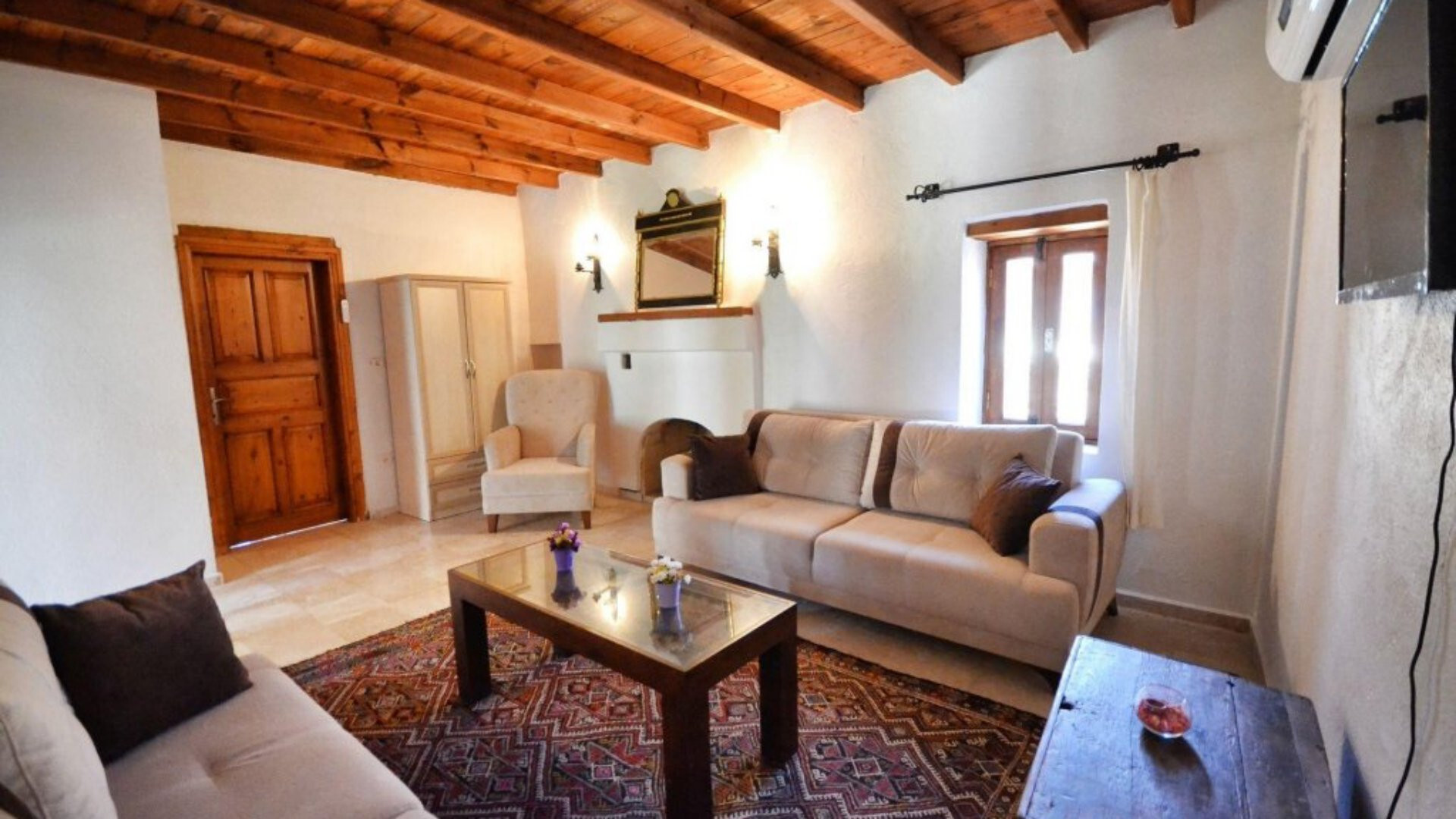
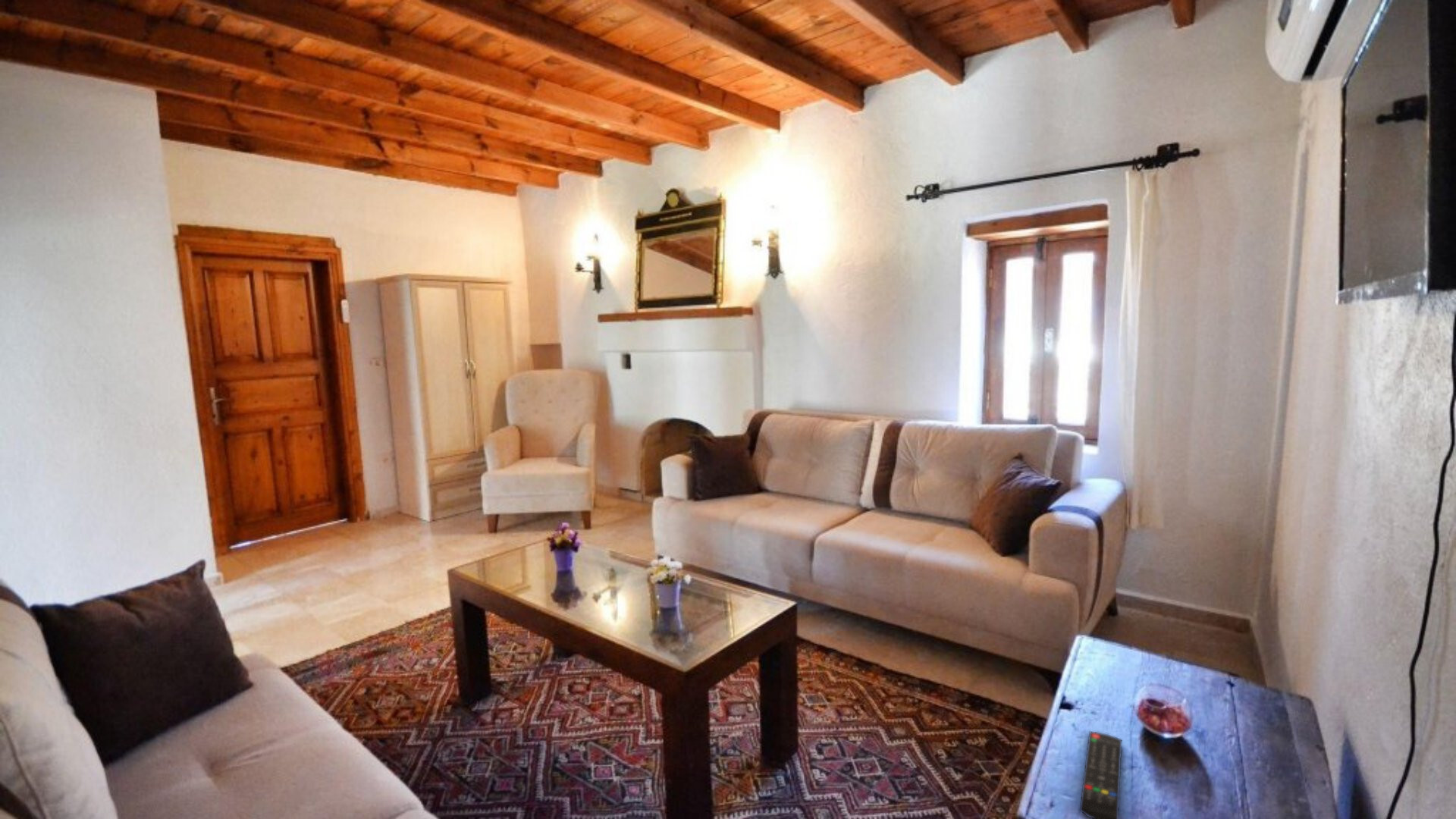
+ remote control (1102, 773)
